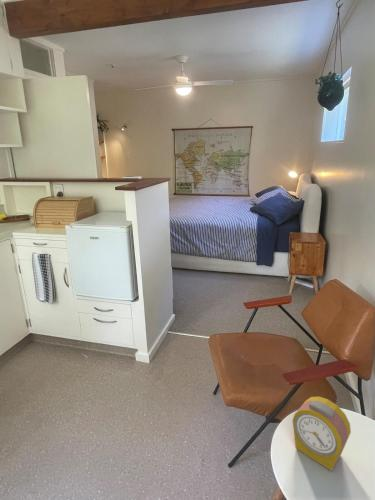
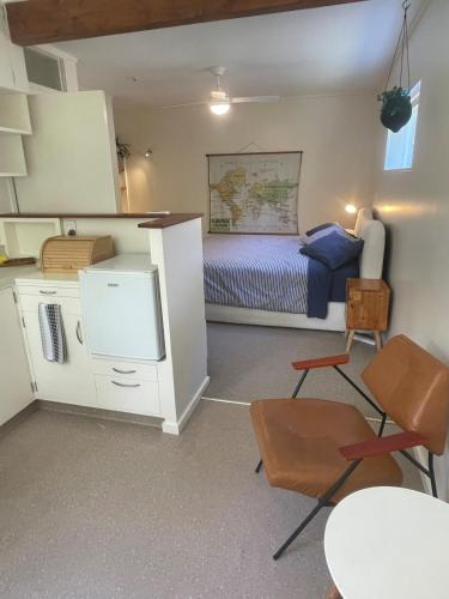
- alarm clock (320, 428)
